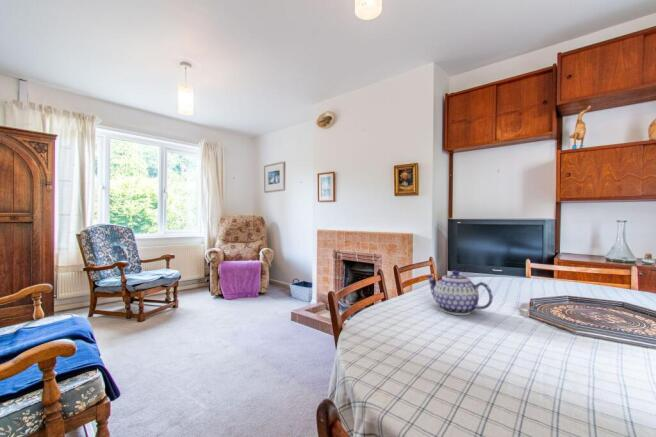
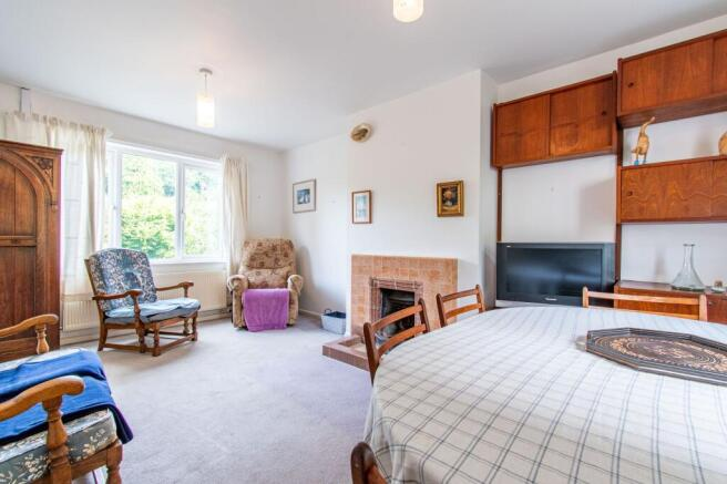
- teapot (455, 290)
